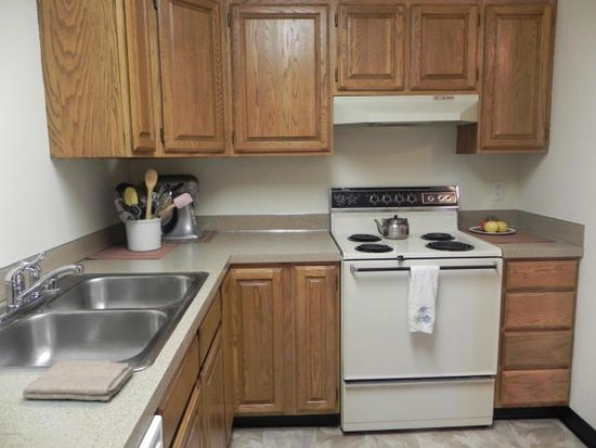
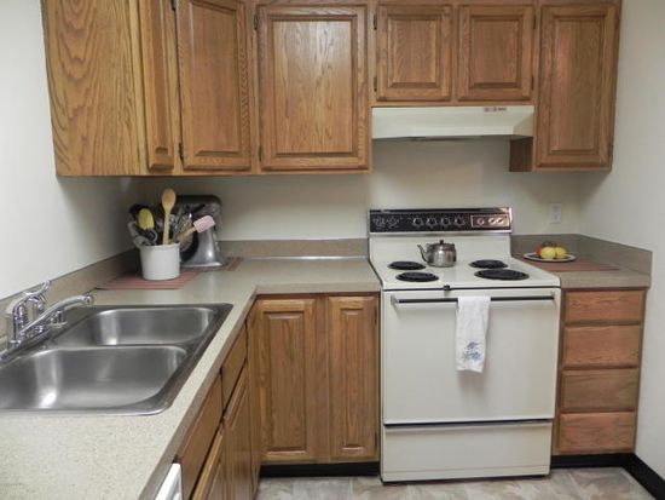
- washcloth (80, 379)
